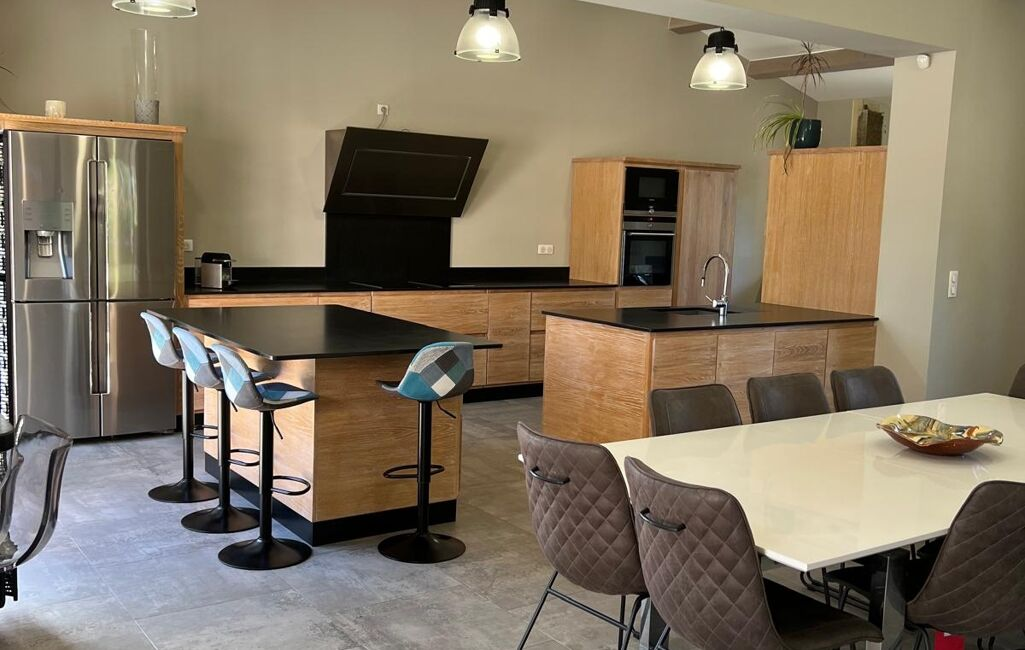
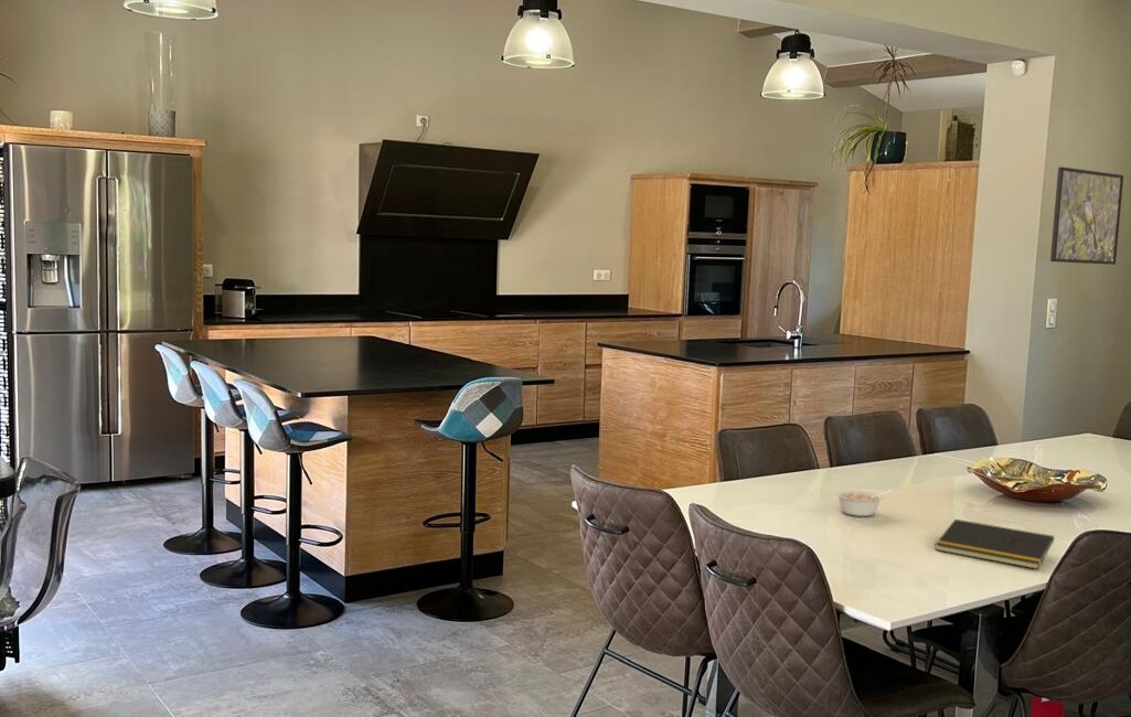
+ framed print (1087, 217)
+ notepad (994, 543)
+ legume (860, 501)
